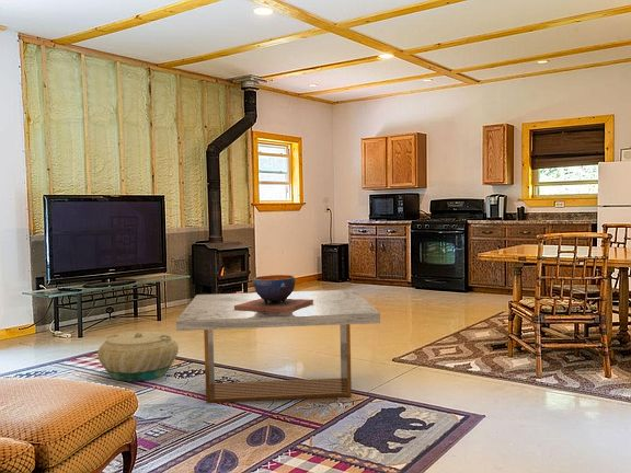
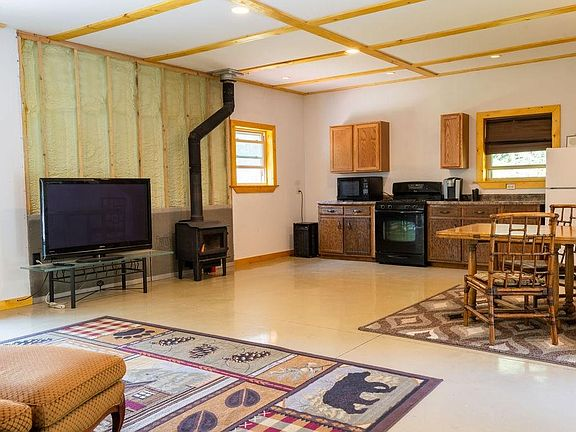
- basket (138, 353)
- coffee table (278, 326)
- decorative bowl (274, 290)
